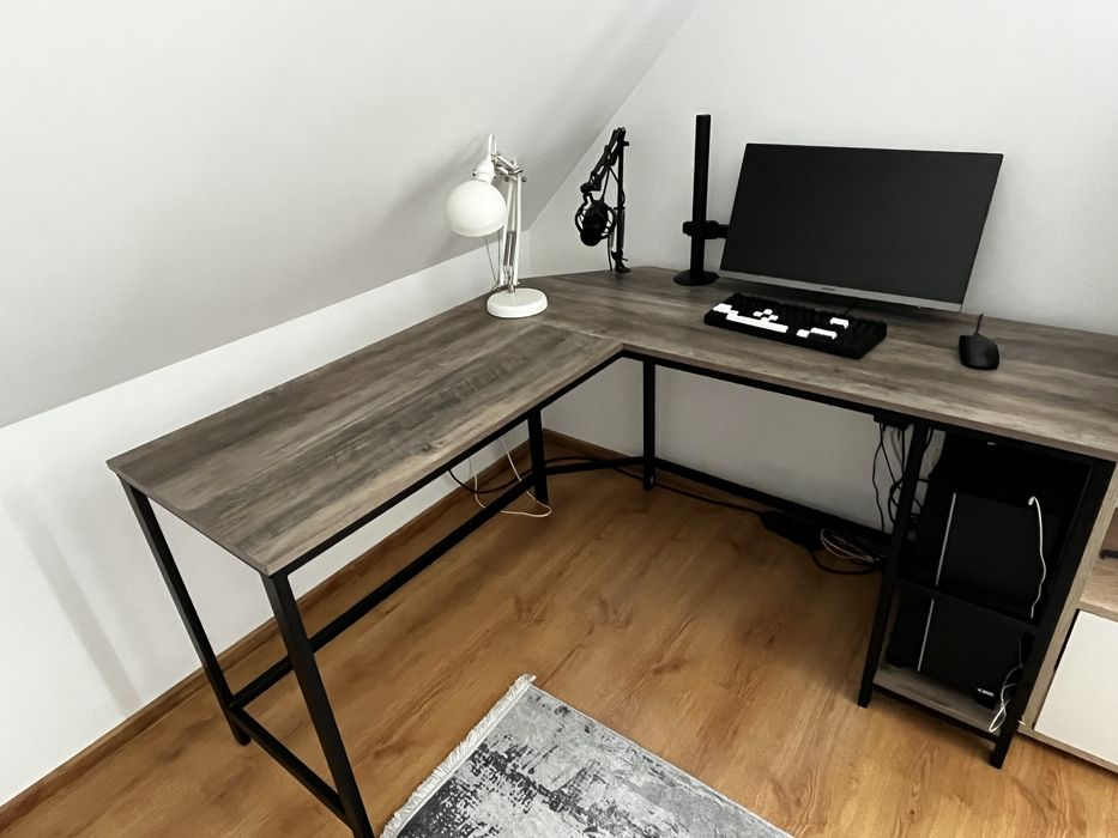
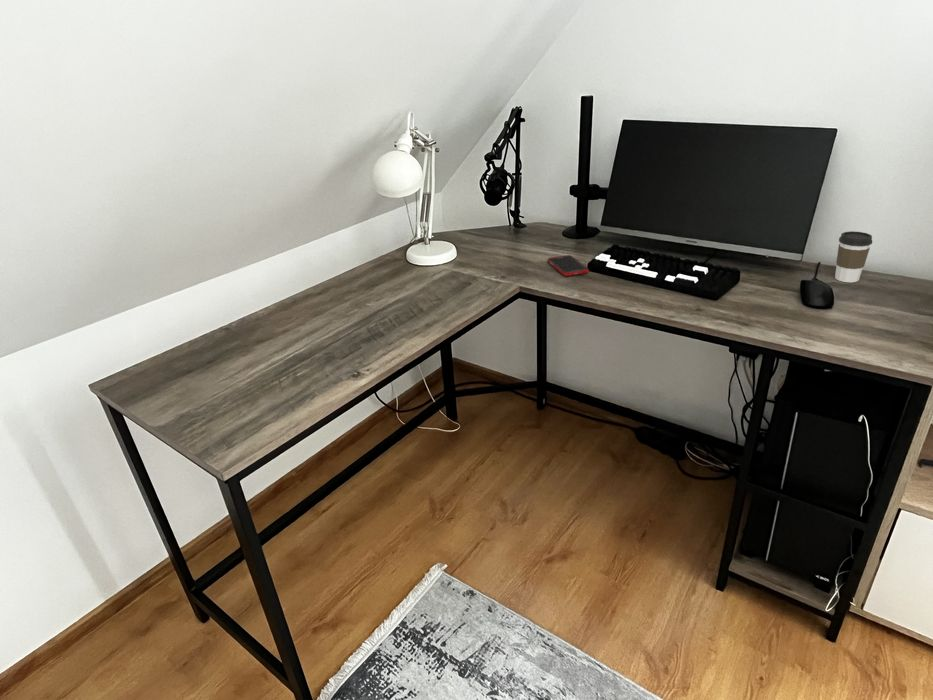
+ cell phone (567, 265)
+ coffee cup (851, 257)
